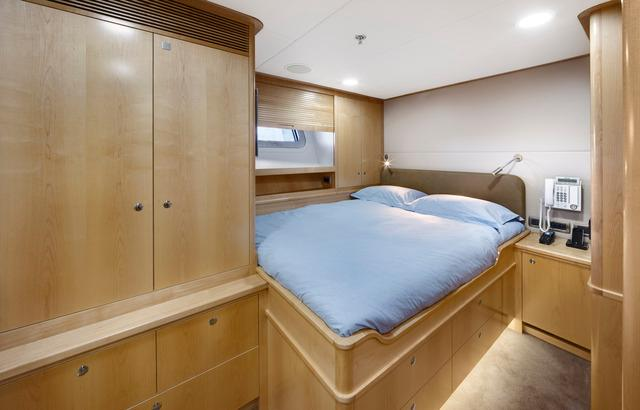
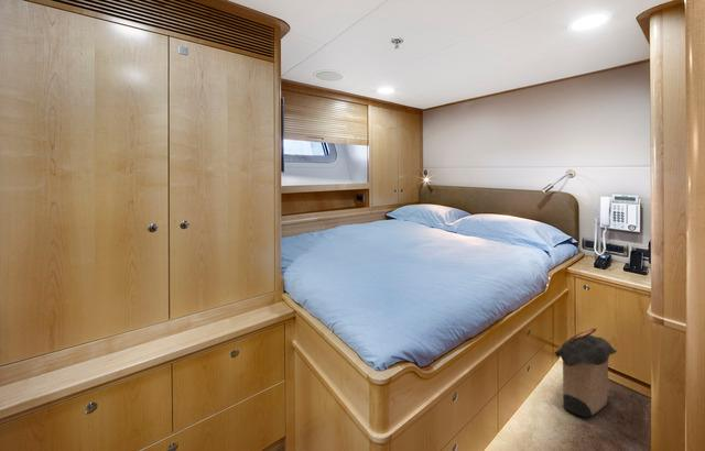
+ laundry hamper (584, 362)
